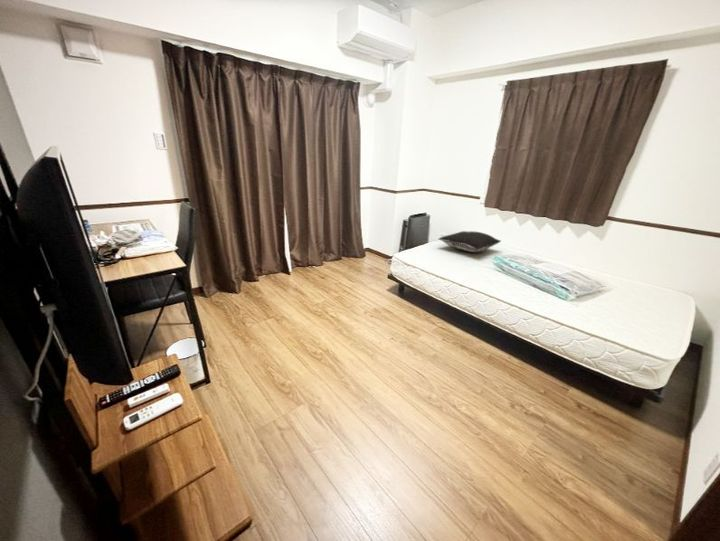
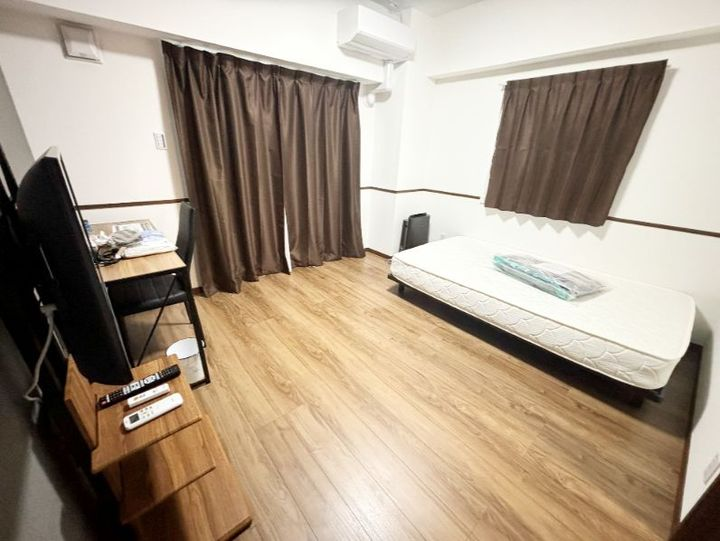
- pillow (468, 240)
